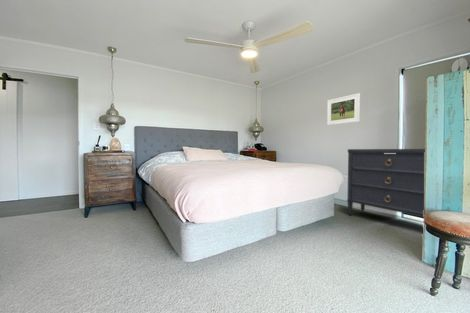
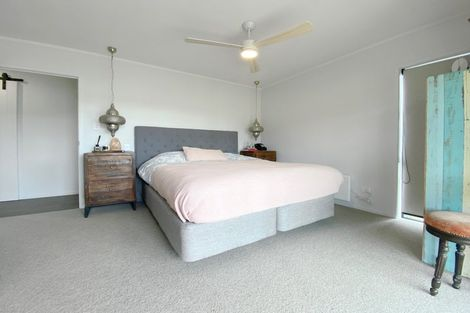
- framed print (342, 110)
- dresser (395, 185)
